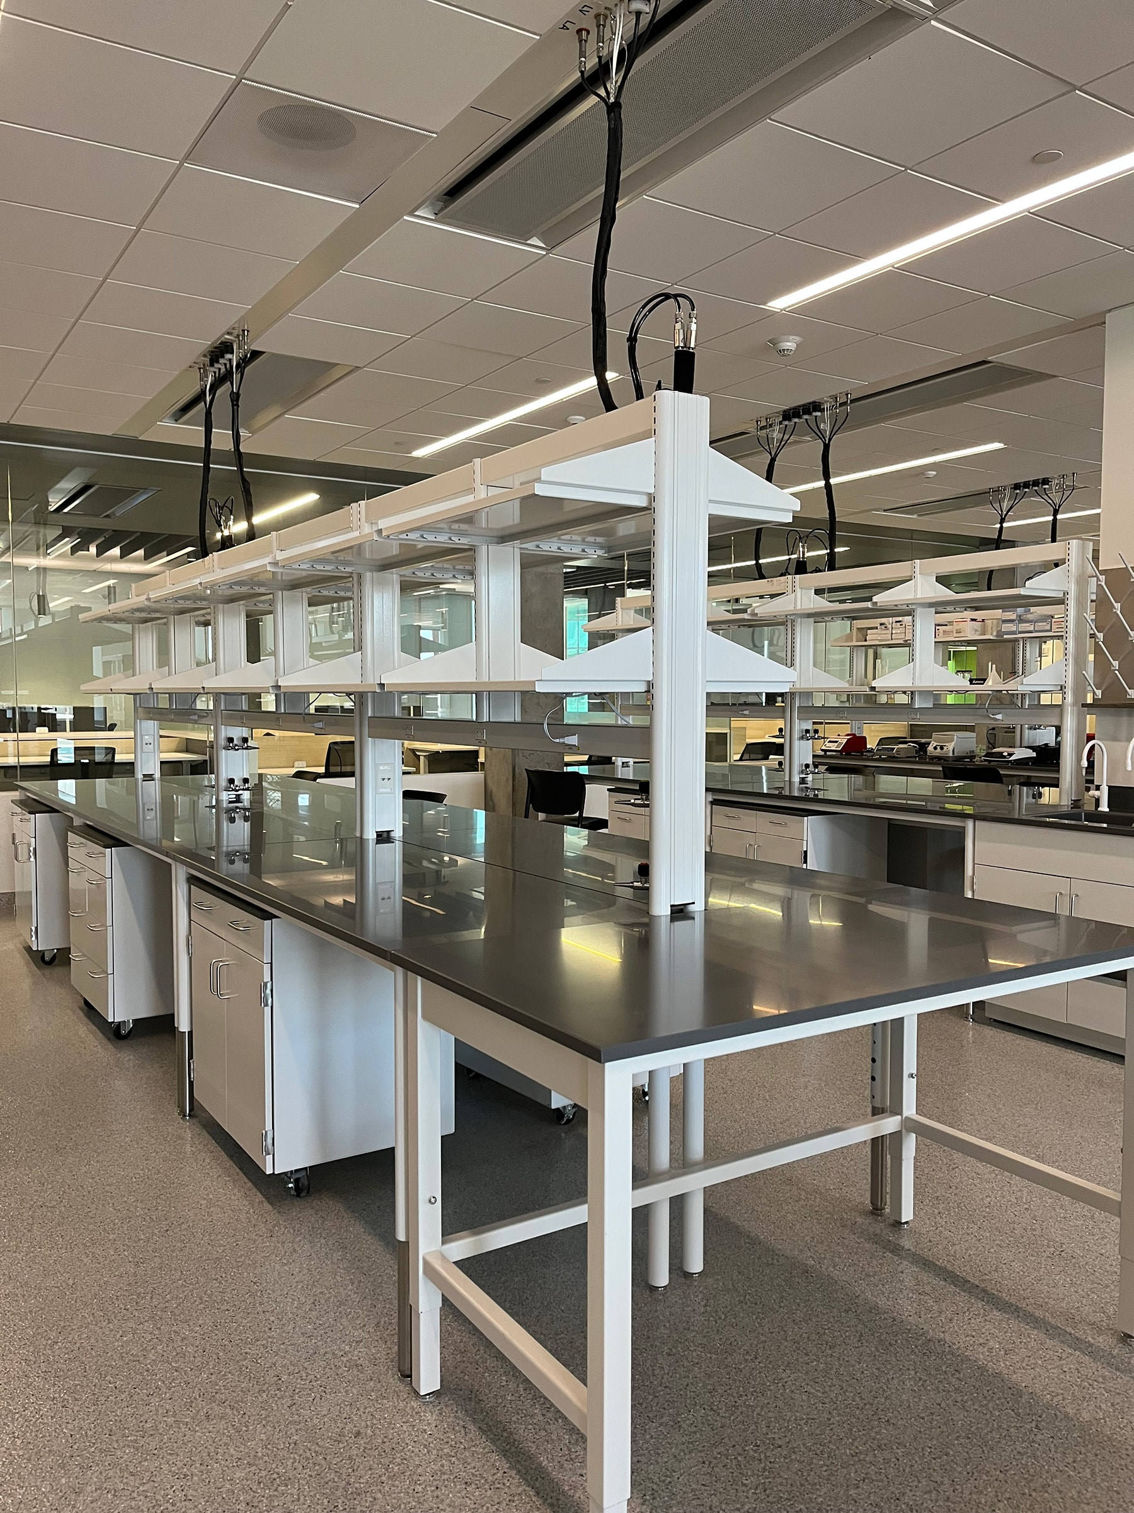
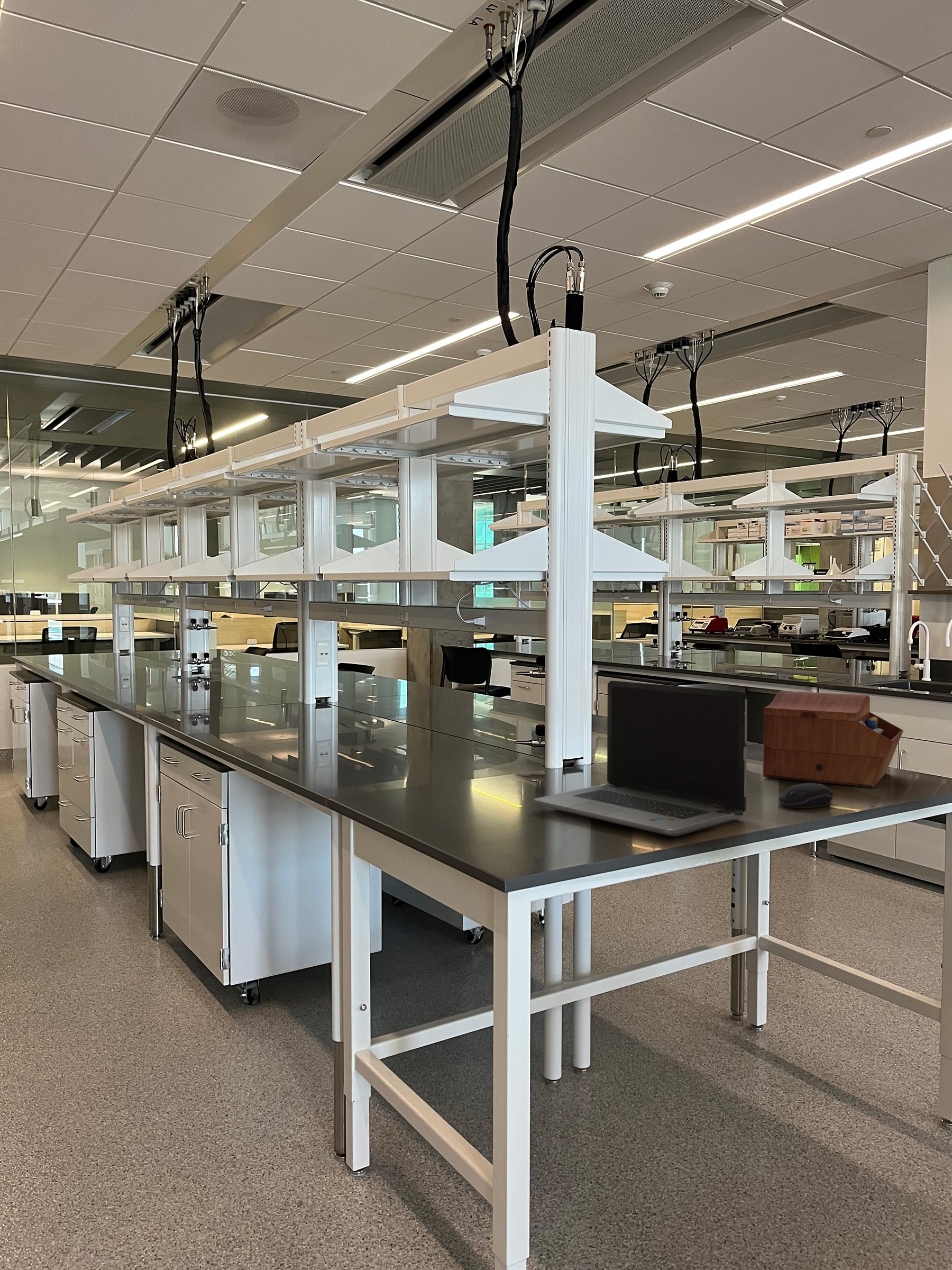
+ computer mouse (805, 794)
+ sewing box (833, 737)
+ laptop computer (637, 752)
